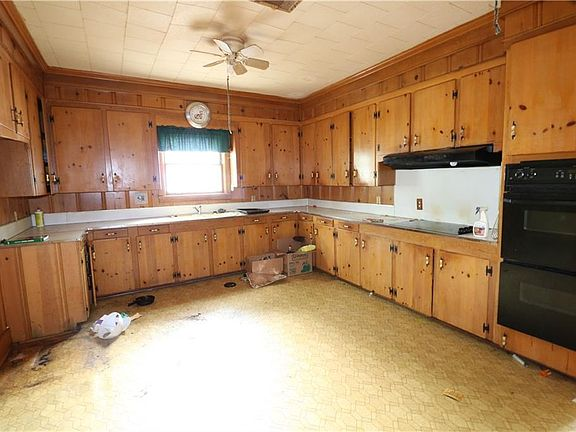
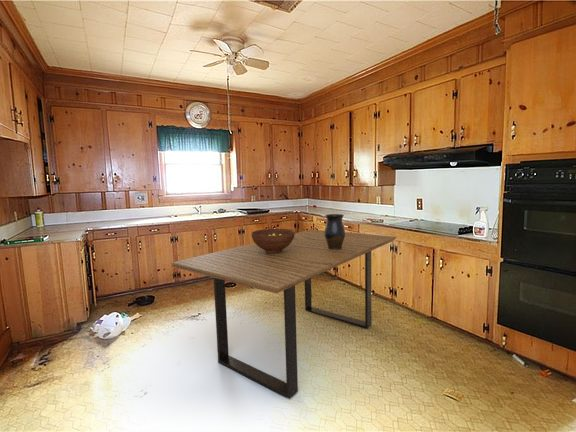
+ vase (334, 231)
+ fruit bowl (273, 241)
+ dining table (305, 295)
